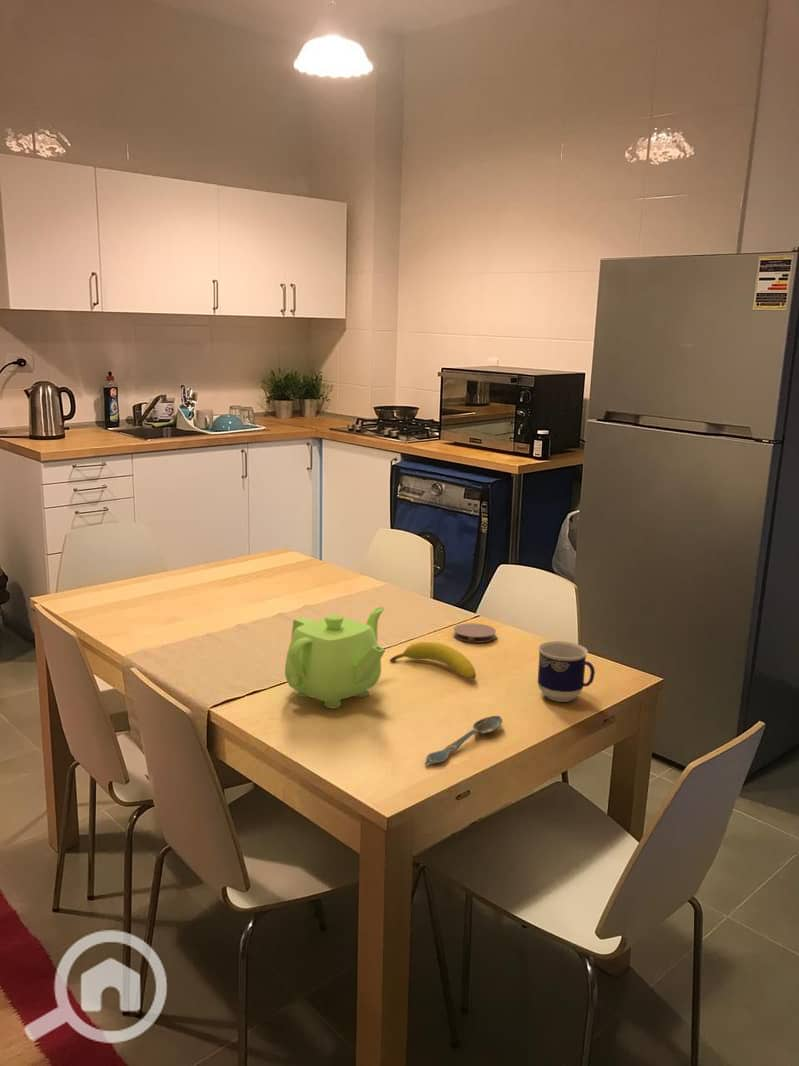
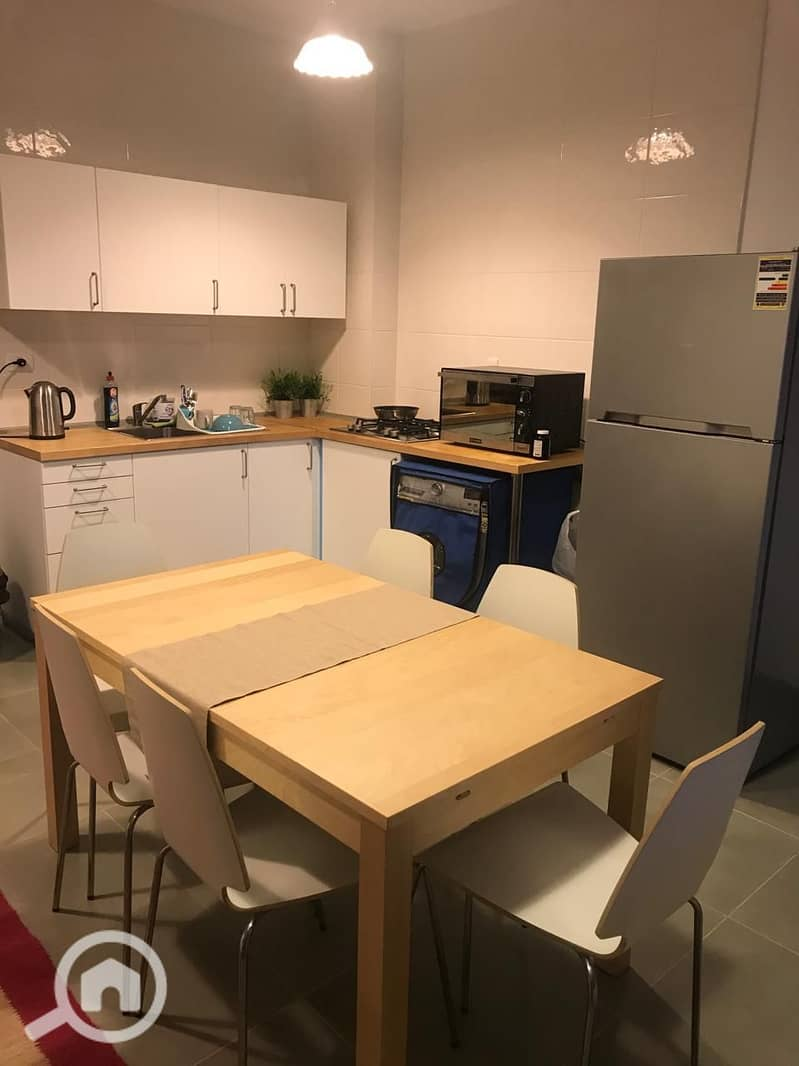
- teapot (342, 654)
- spoon (464, 739)
- coaster (474, 632)
- cup (567, 675)
- fruit (438, 657)
